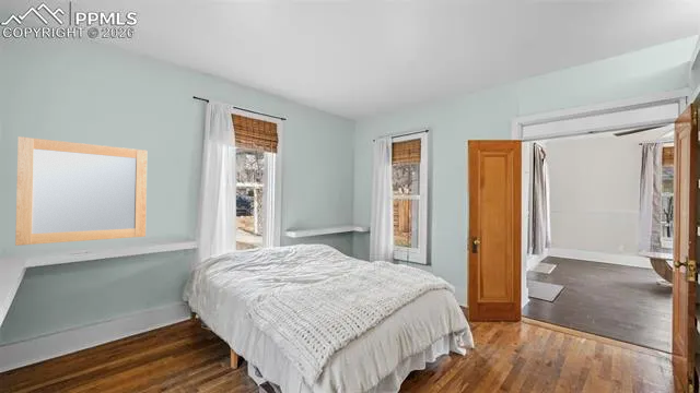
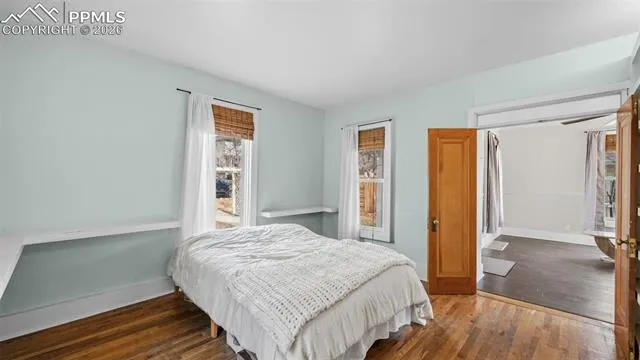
- home mirror (89, 192)
